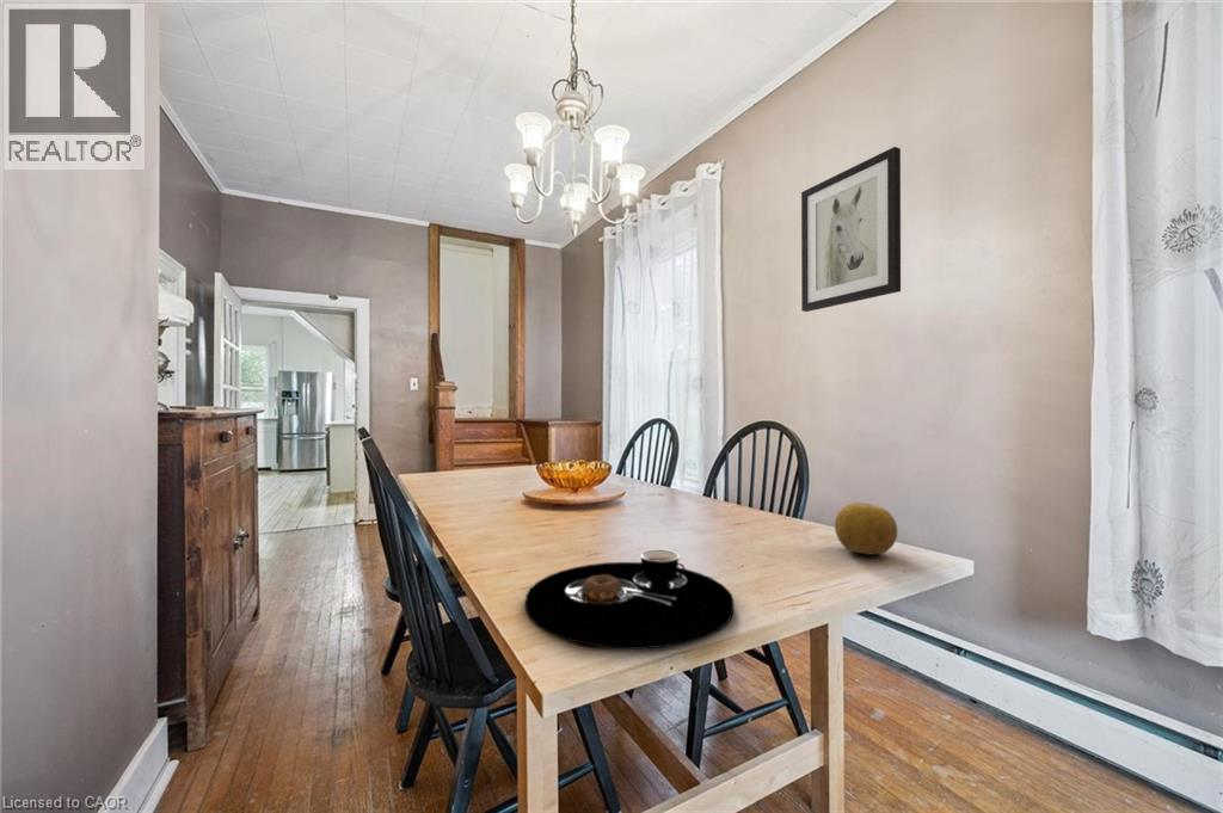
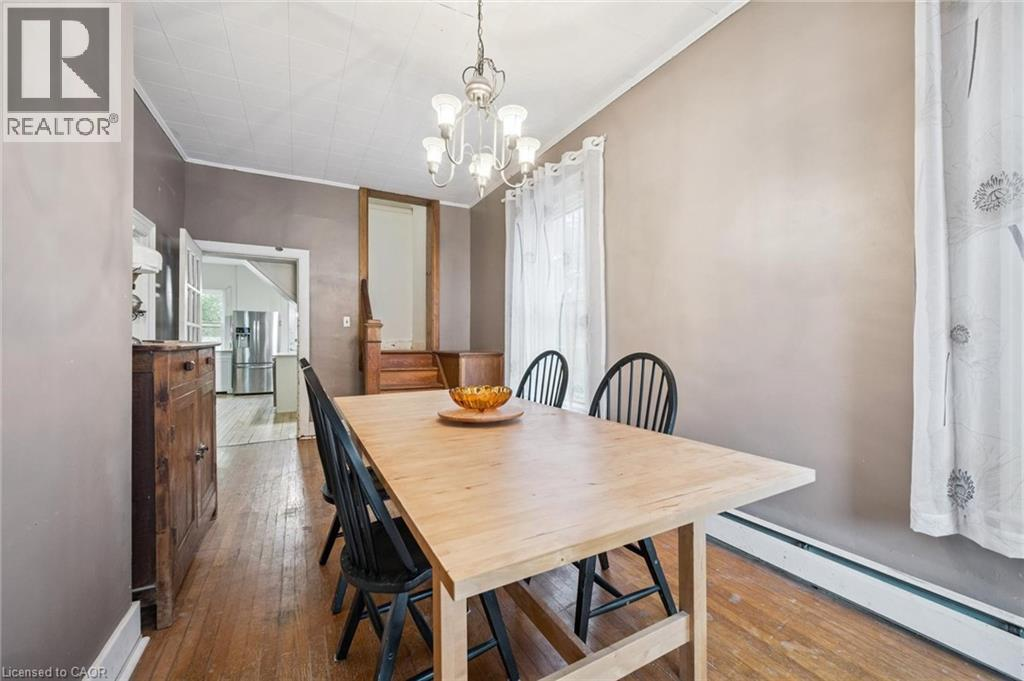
- fruit (865, 528)
- placemat (628, 579)
- wall art (846, 236)
